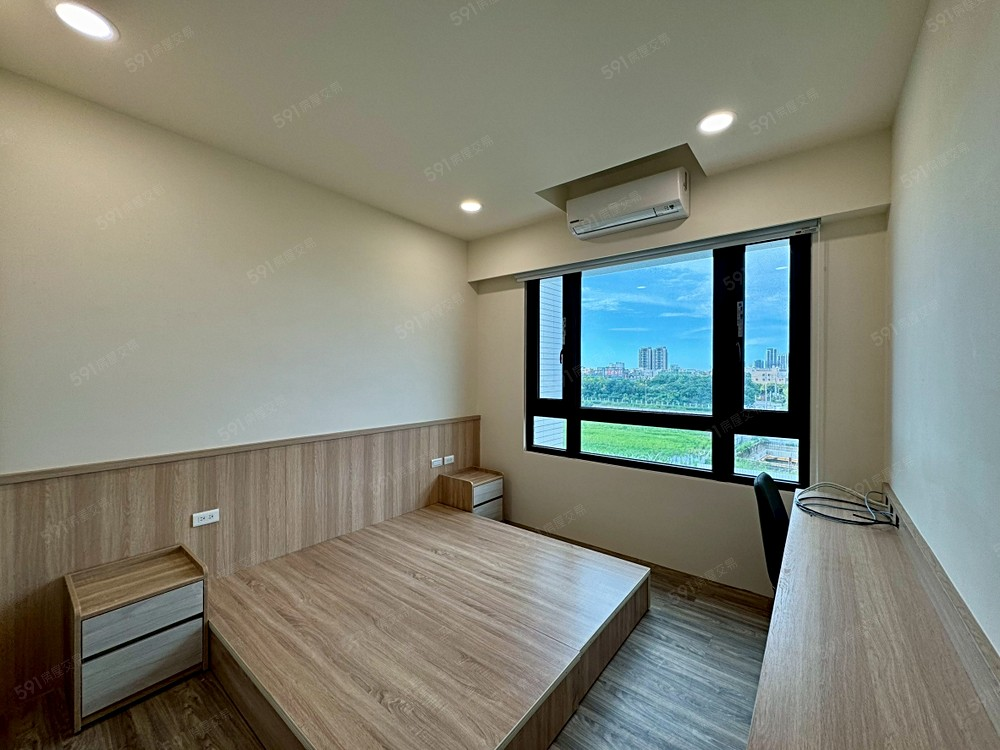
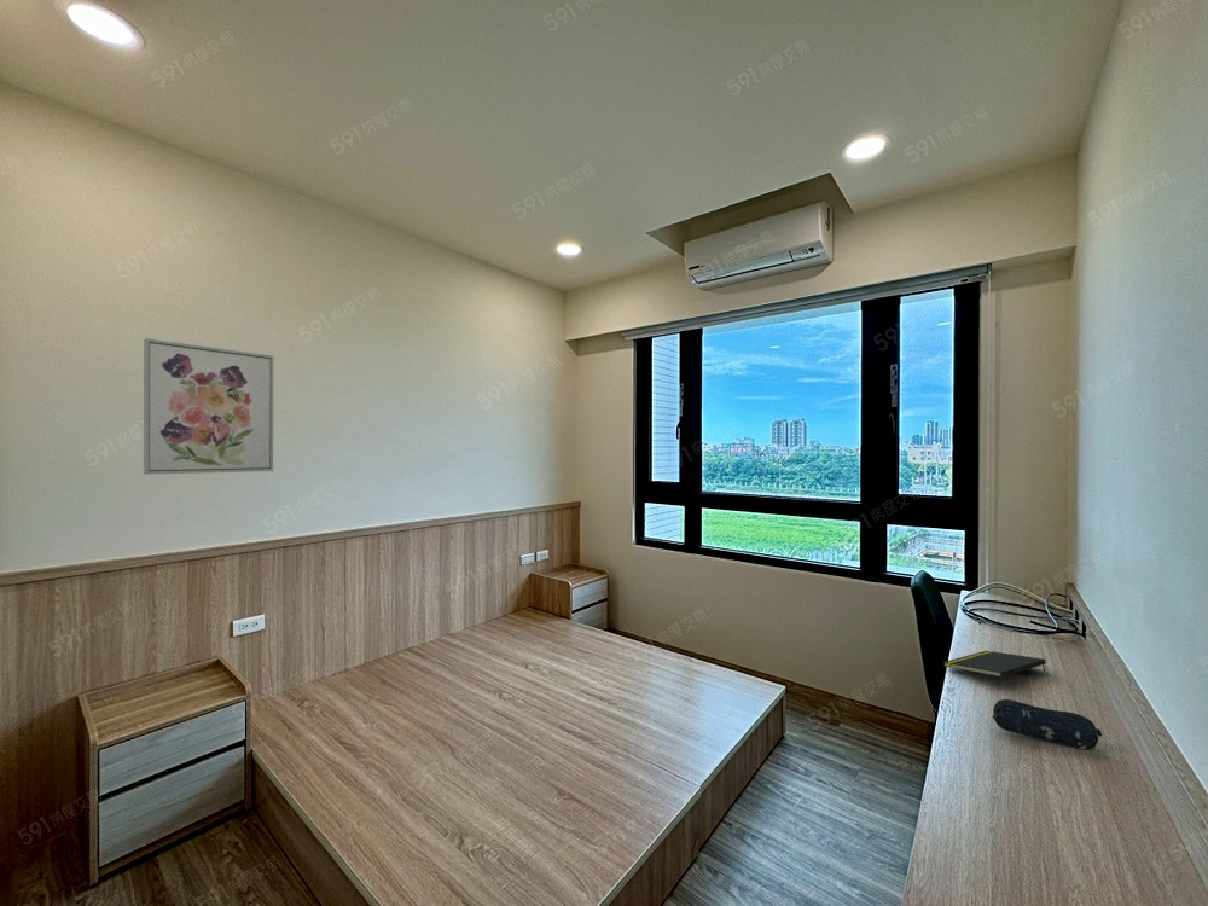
+ wall art (213, 410)
+ pencil case (1043, 724)
+ notepad (993, 662)
